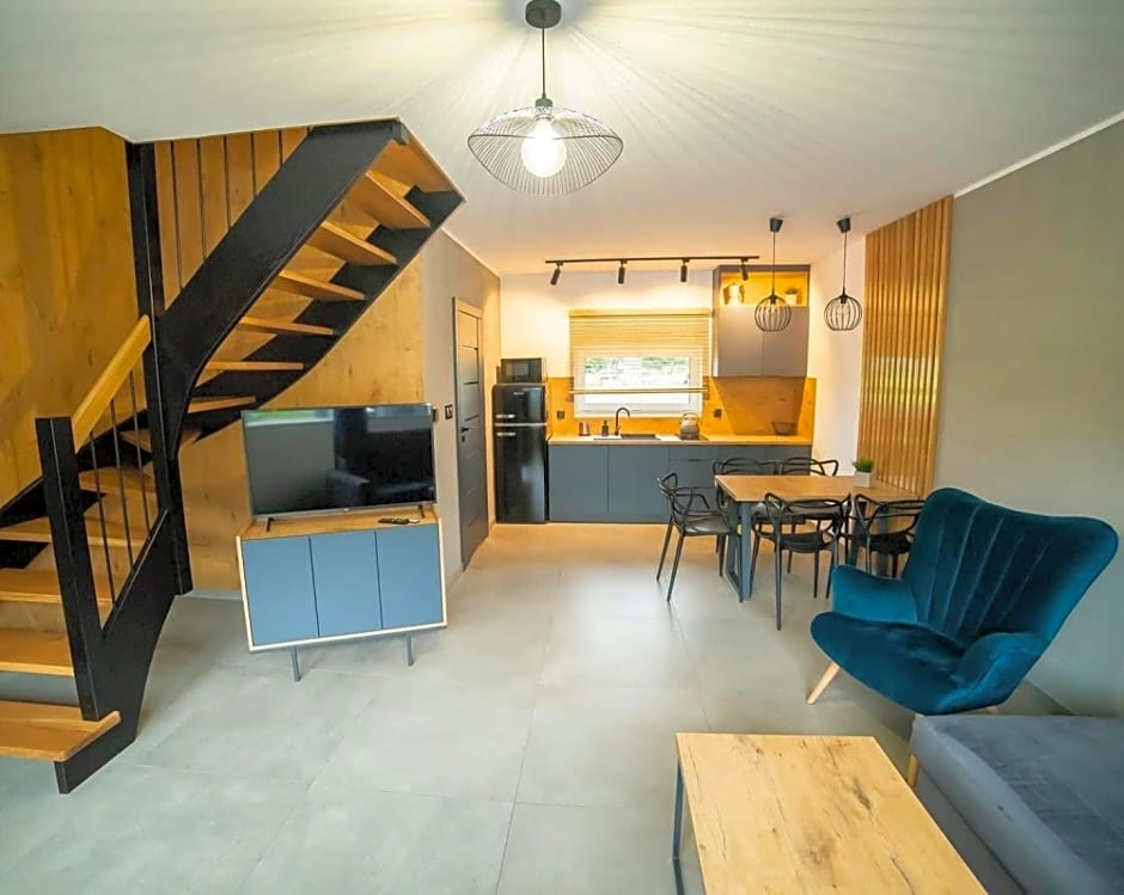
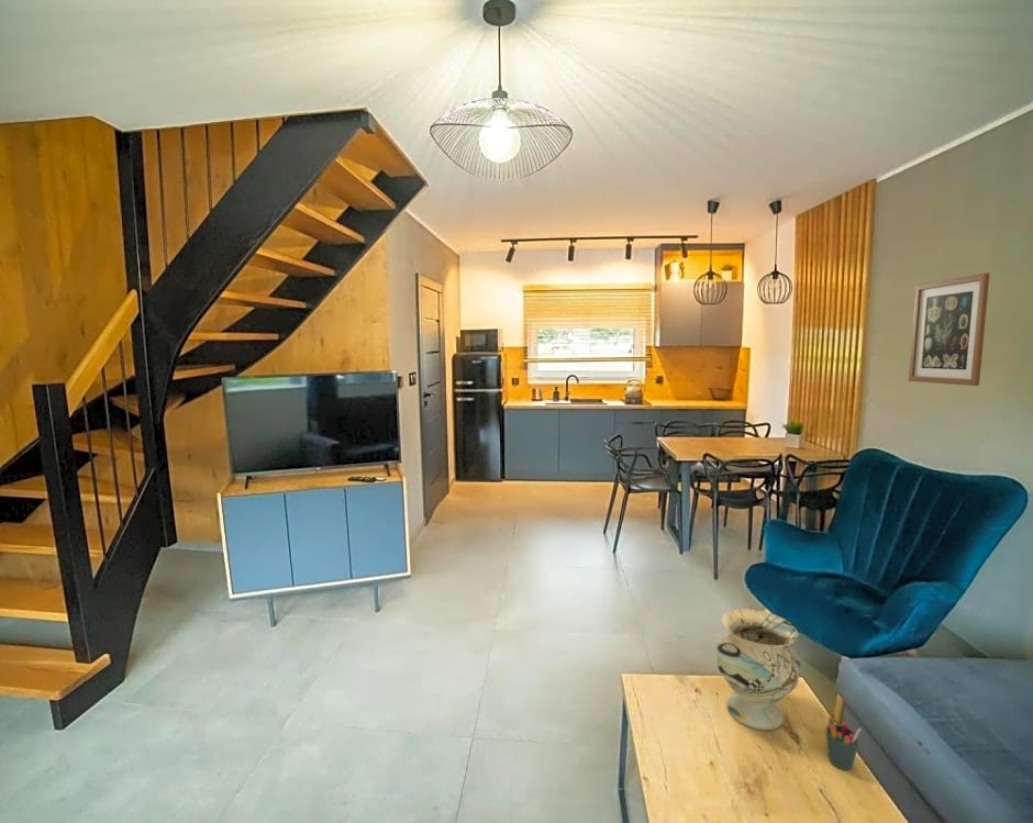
+ wall art (945, 332)
+ pen holder (841, 741)
+ decorative vase (756, 669)
